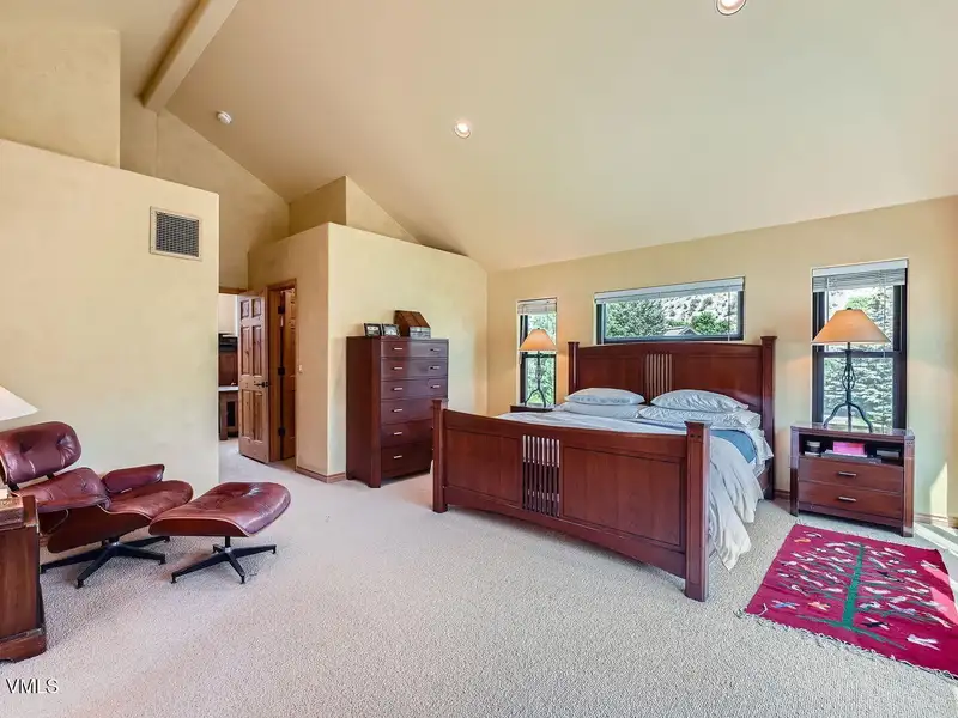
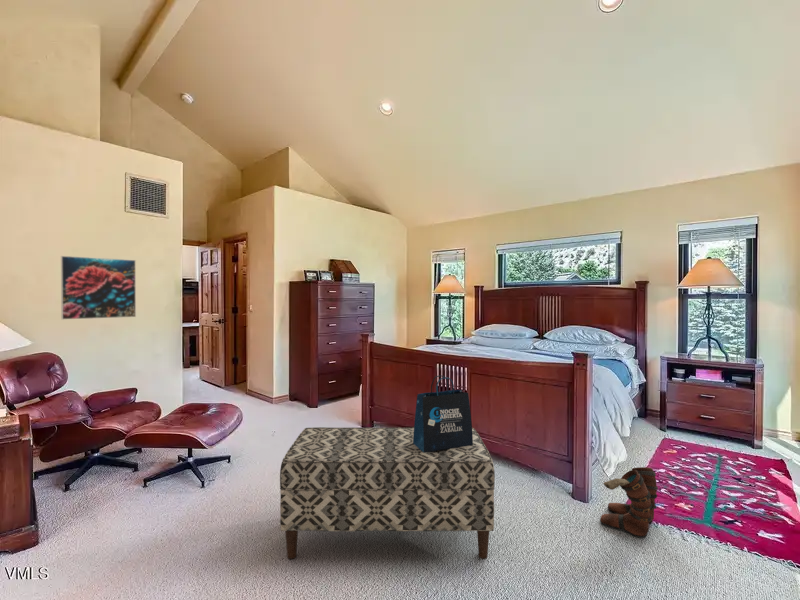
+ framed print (100, 288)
+ bench (388, 487)
+ boots (627, 495)
+ tote bag (442, 410)
